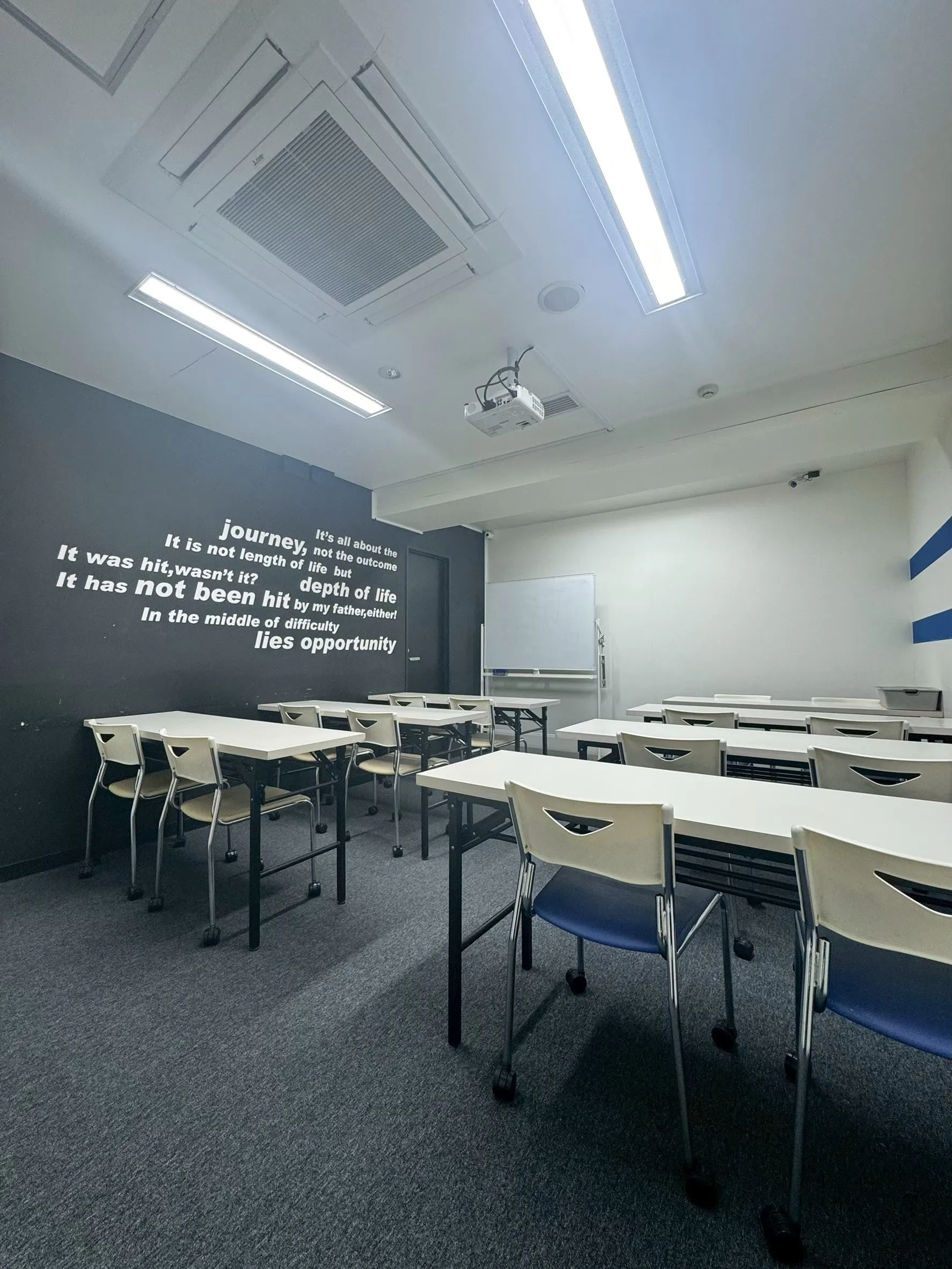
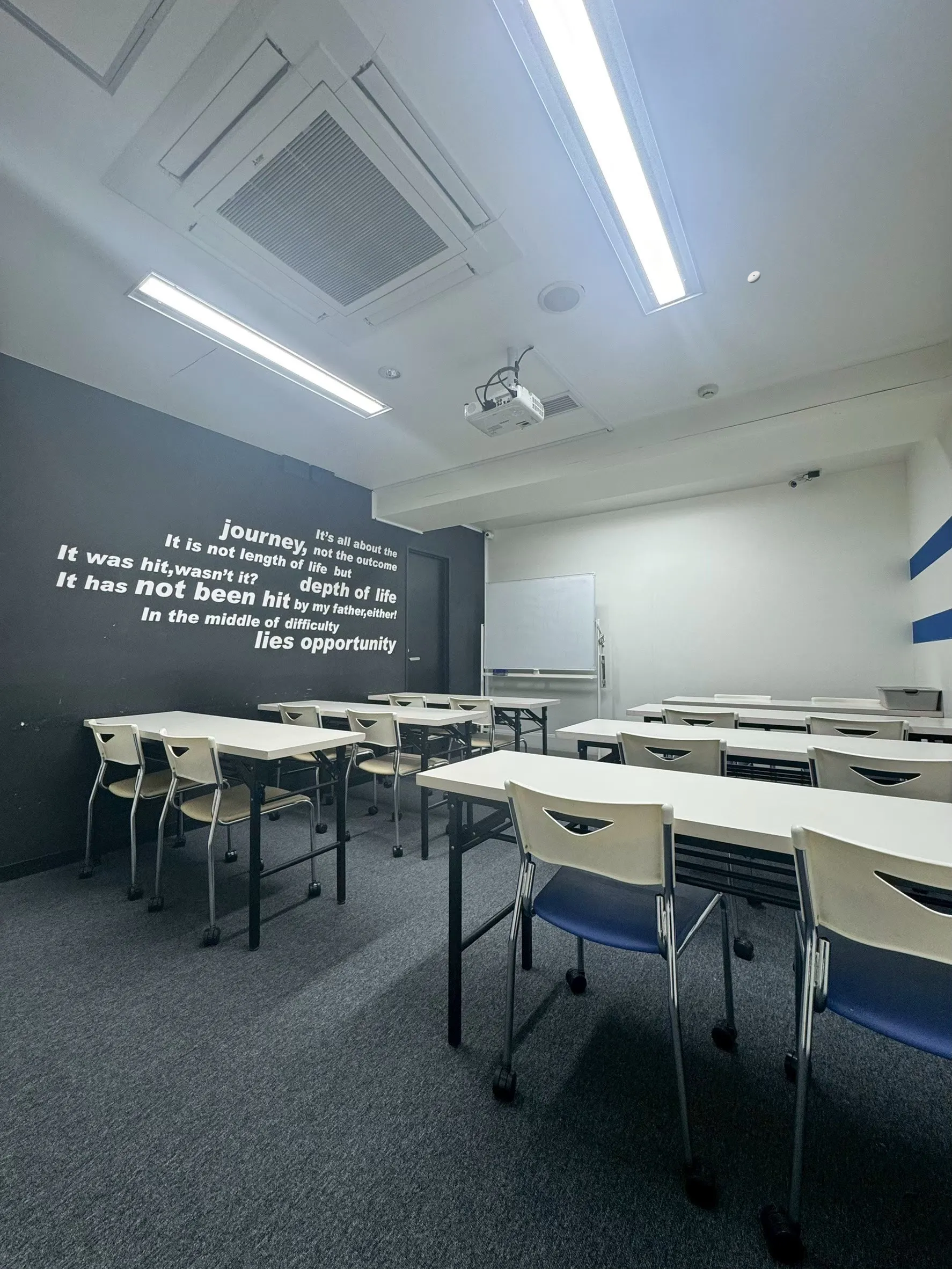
+ smoke detector (754, 278)
